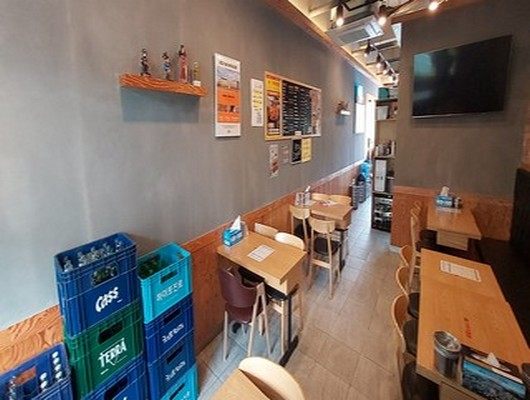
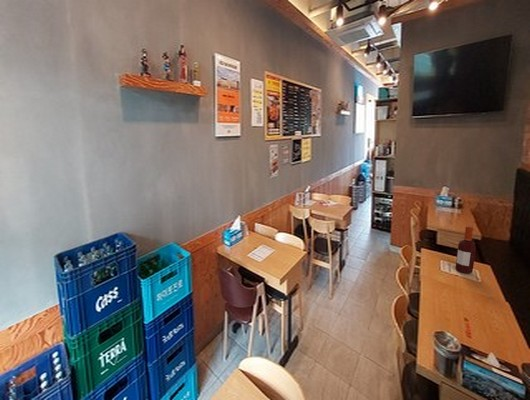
+ bottle (466, 249)
